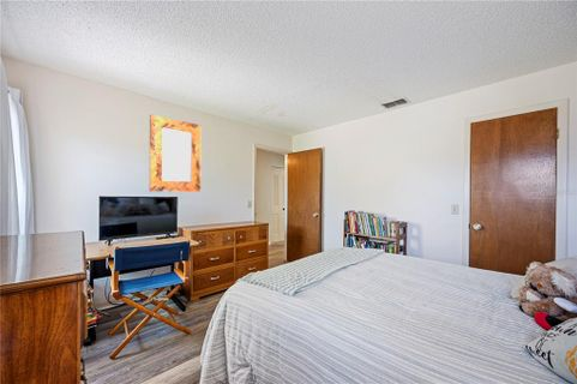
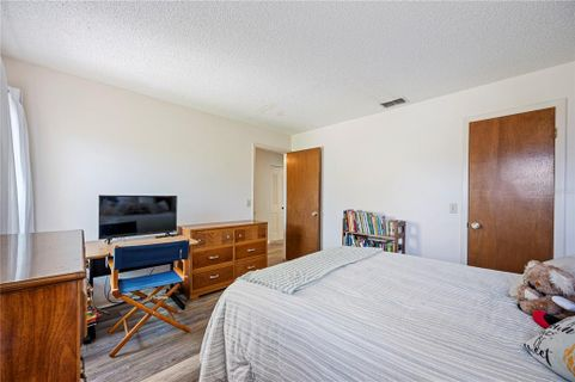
- home mirror (176, 156)
